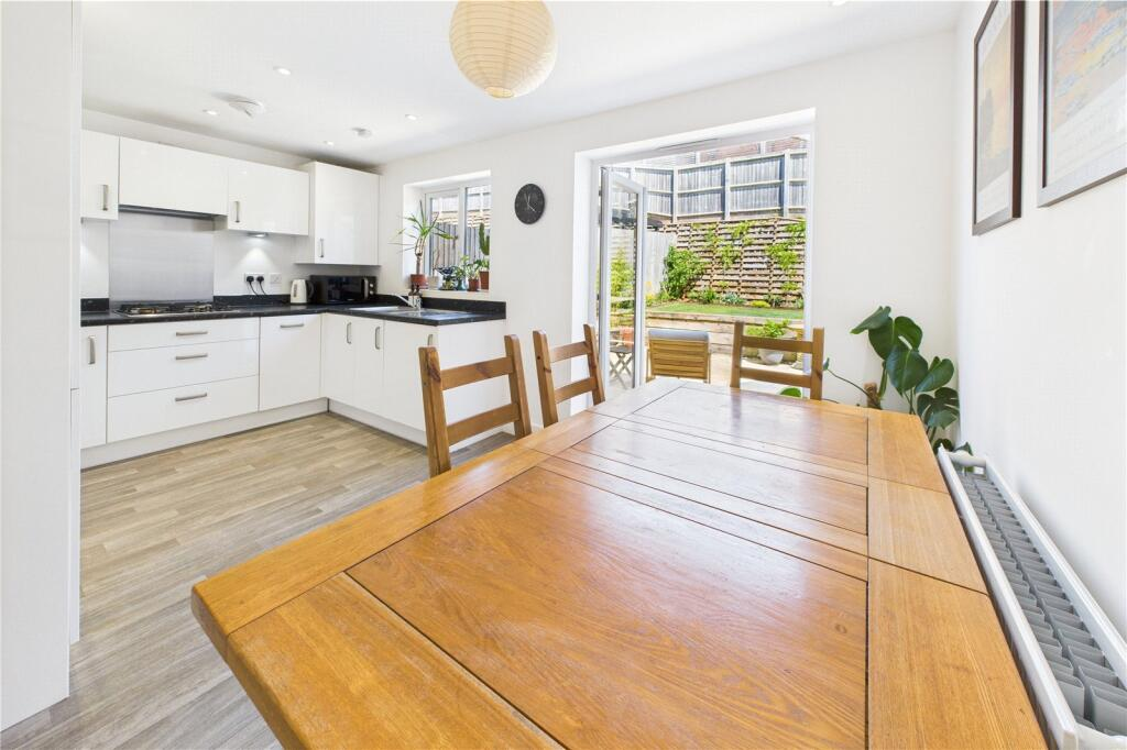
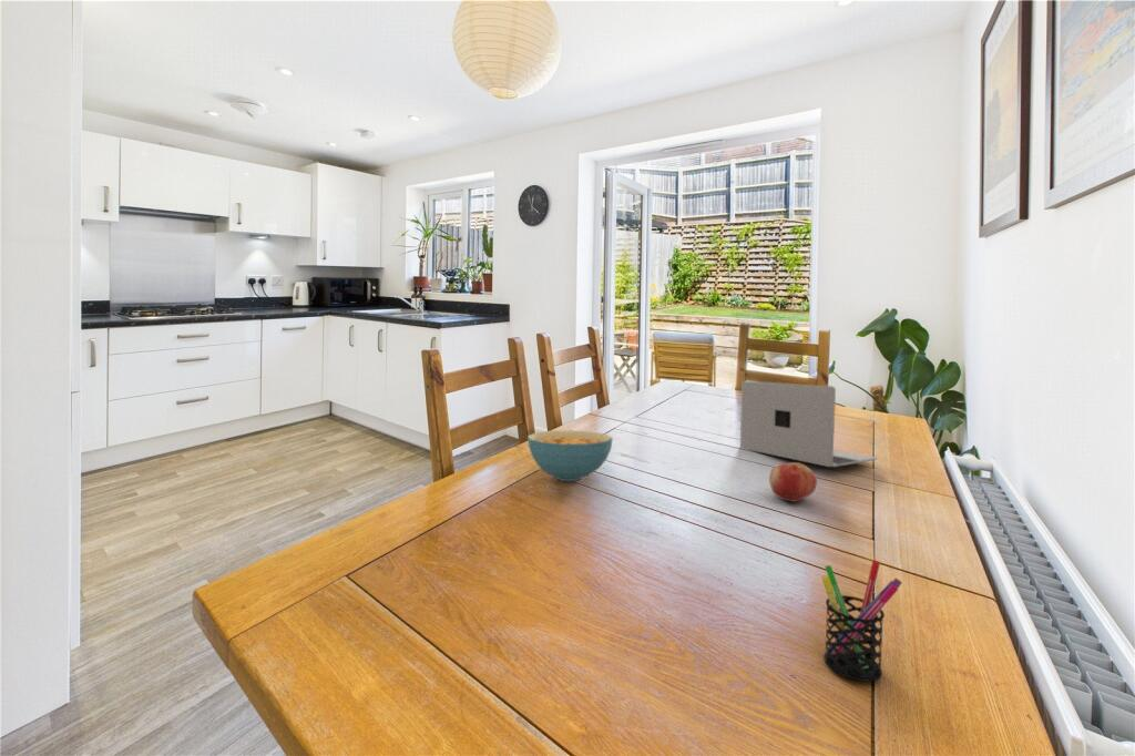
+ laptop (806, 419)
+ cereal bowl (569, 457)
+ pen holder (851, 611)
+ fruit (793, 481)
